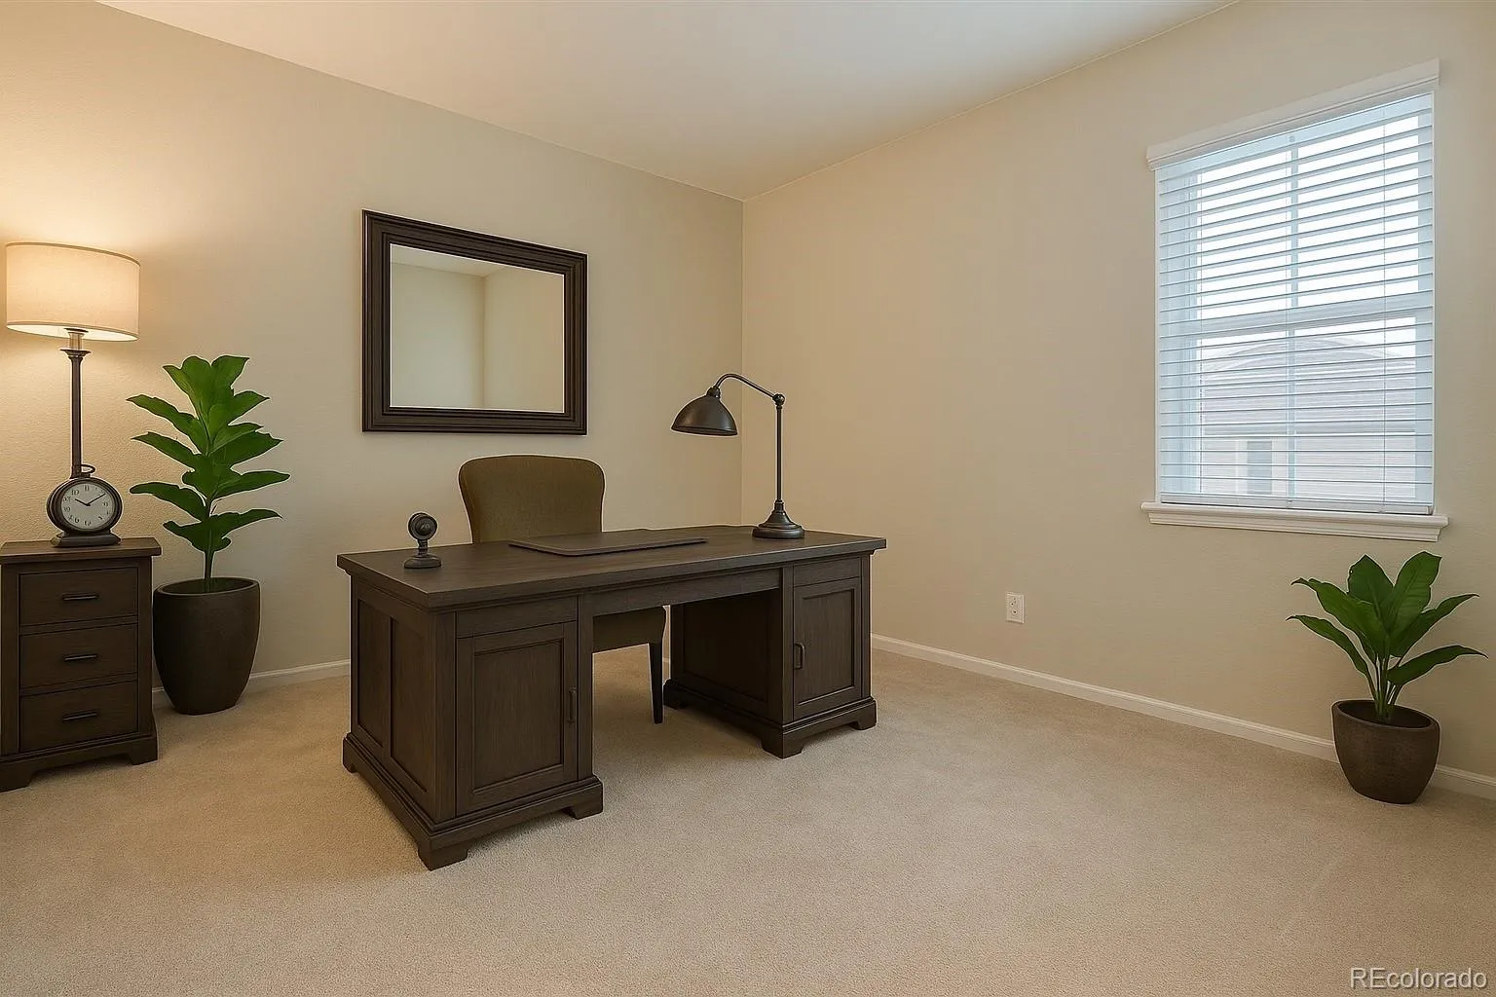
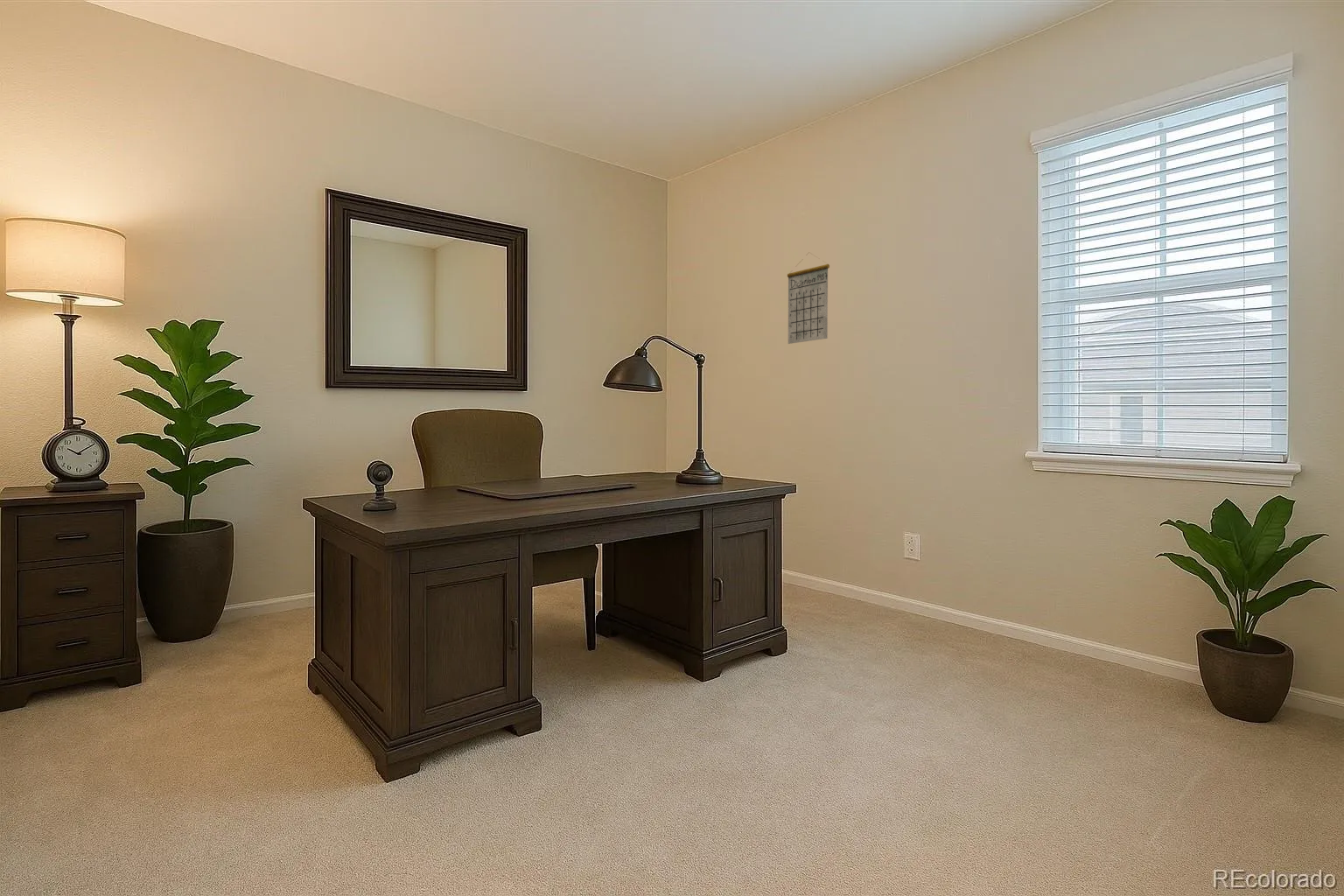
+ calendar (808, 296)
